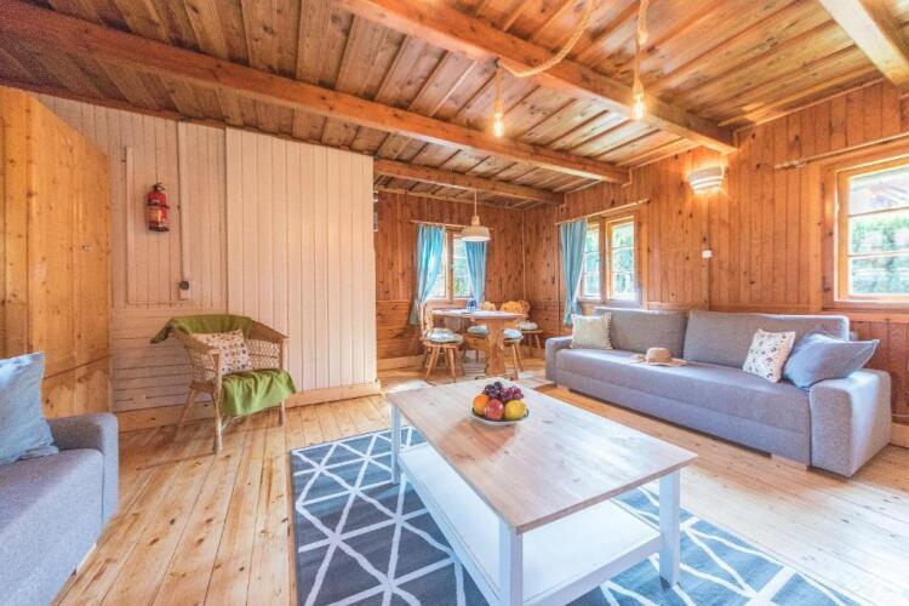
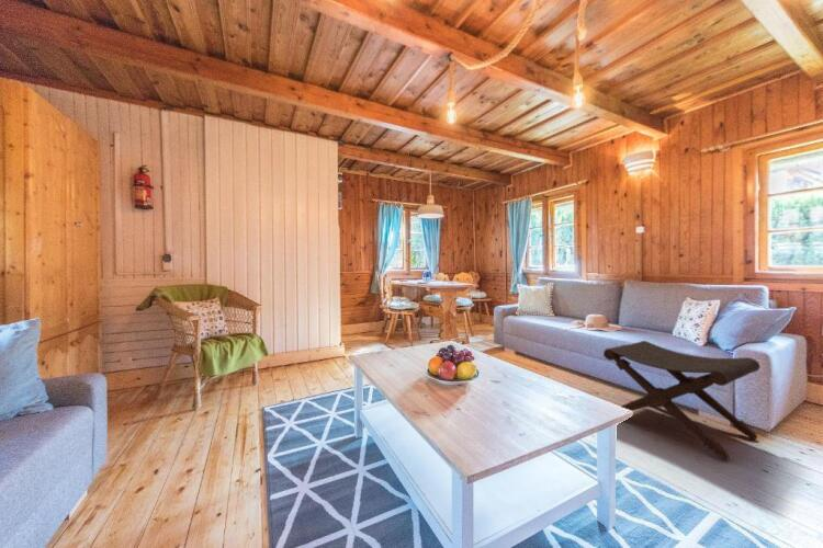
+ footstool (675, 389)
